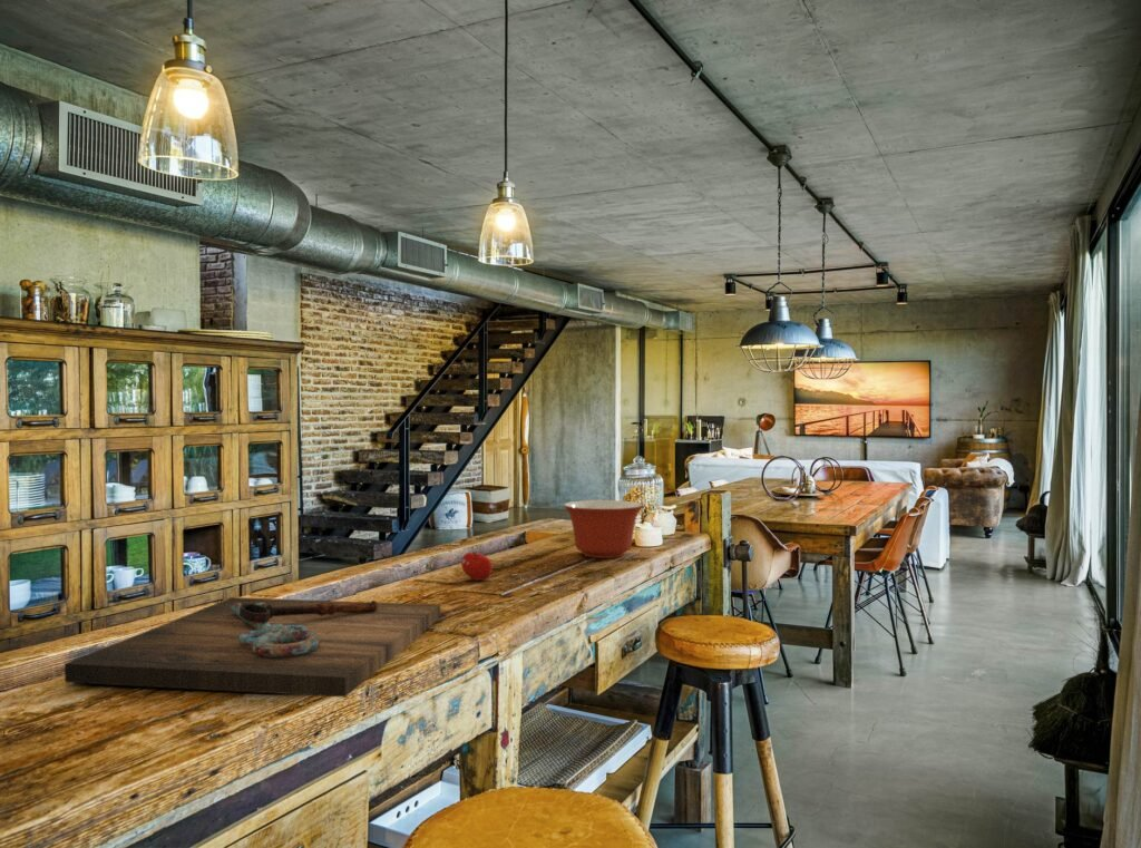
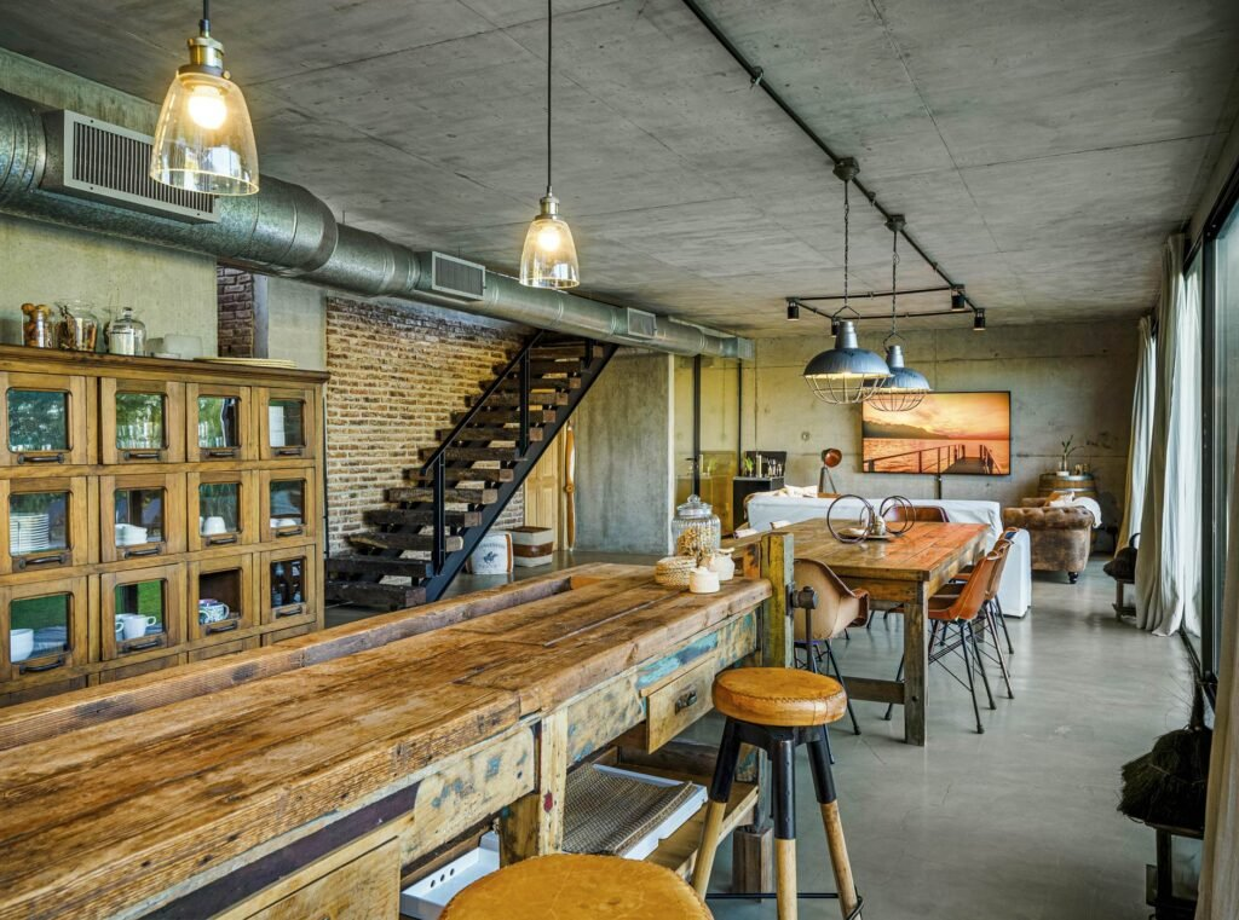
- fruit (477, 565)
- cutting board (277, 626)
- mixing bowl (603, 529)
